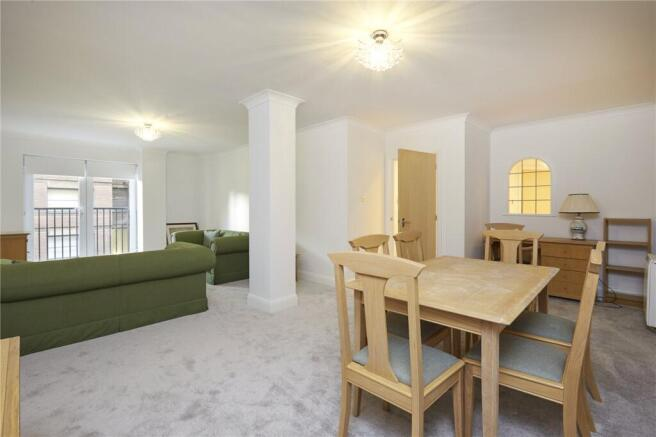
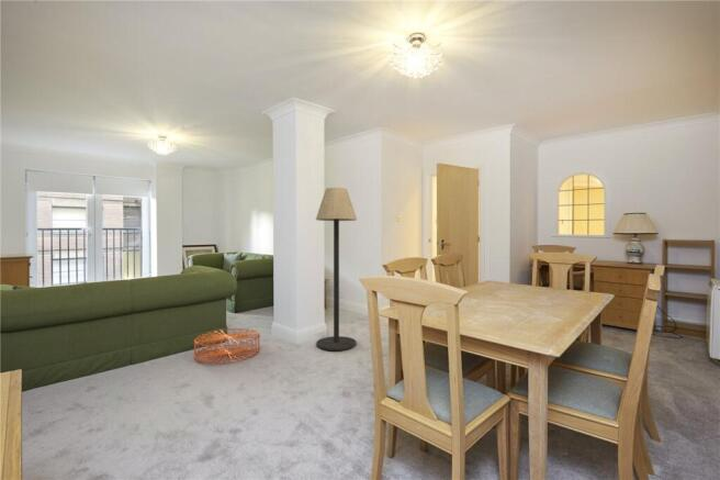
+ basket (227, 344)
+ floor lamp (336, 266)
